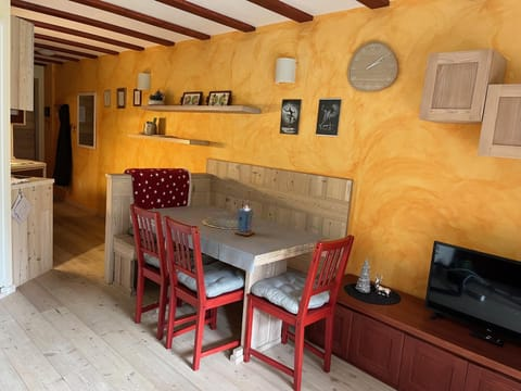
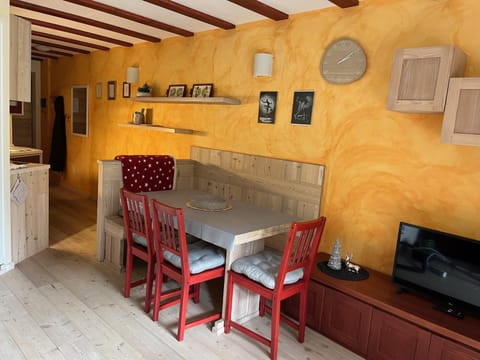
- candle (245, 218)
